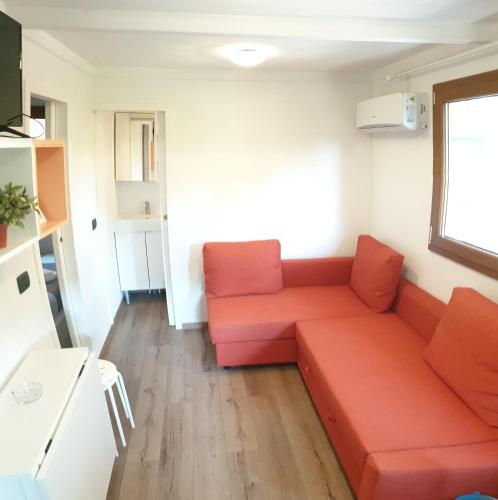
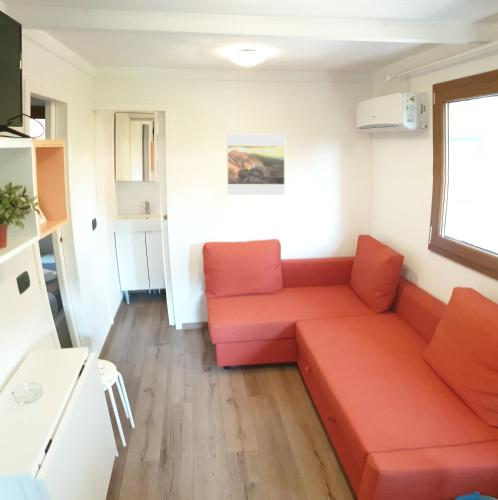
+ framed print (255, 165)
